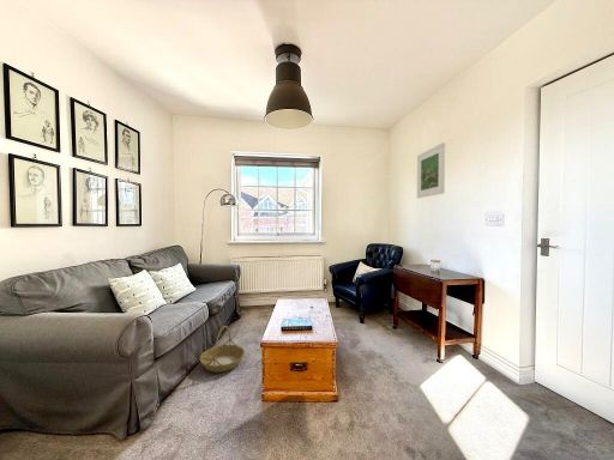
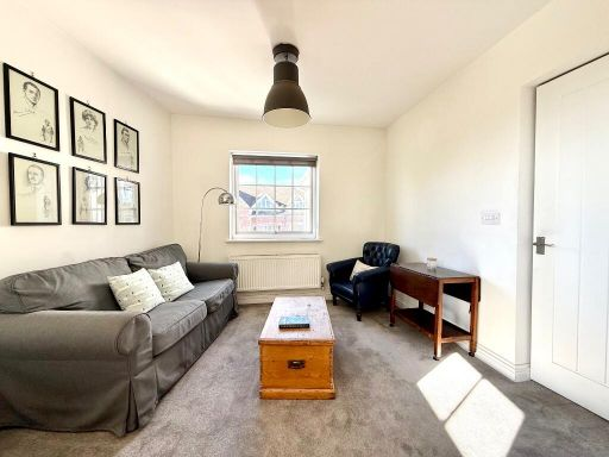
- basket (222, 345)
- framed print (429, 172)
